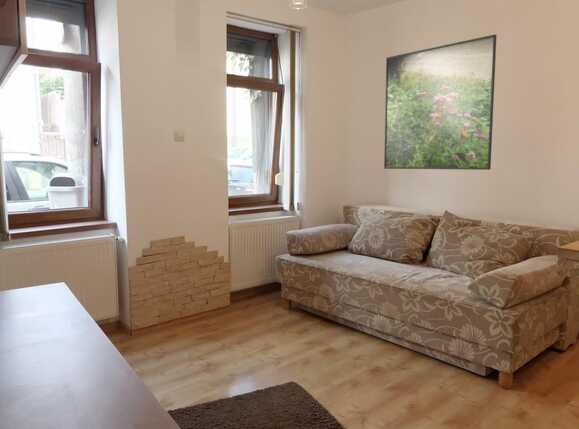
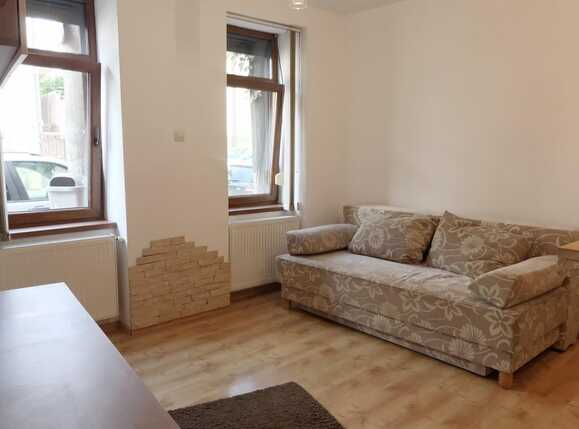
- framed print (434, 109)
